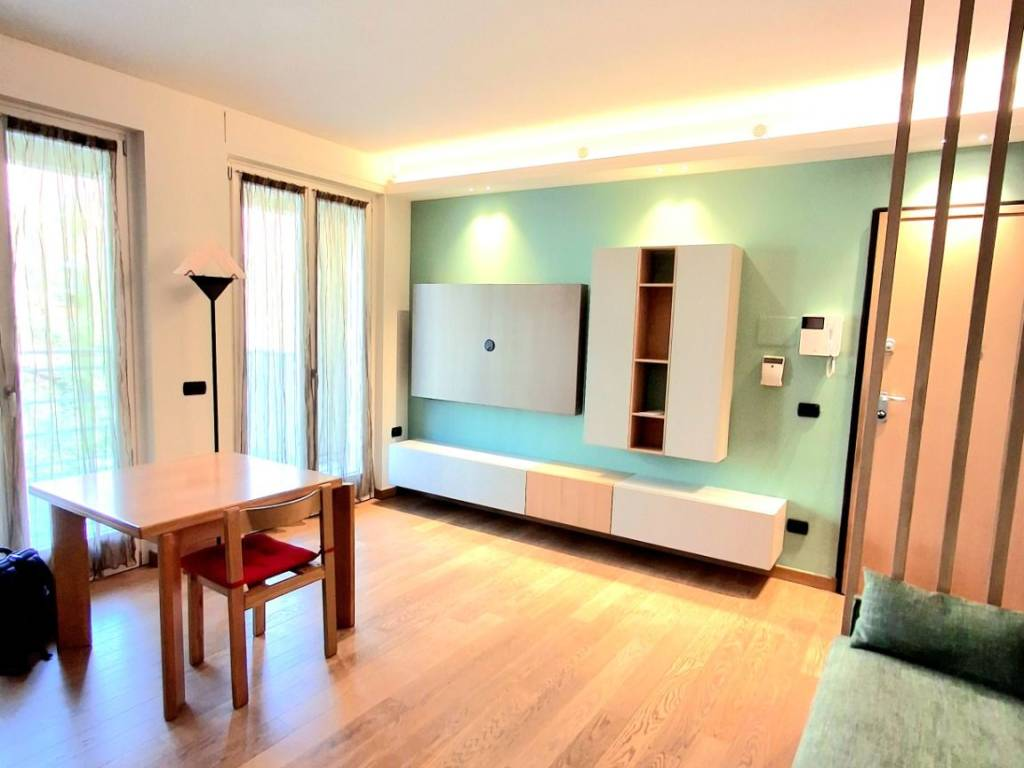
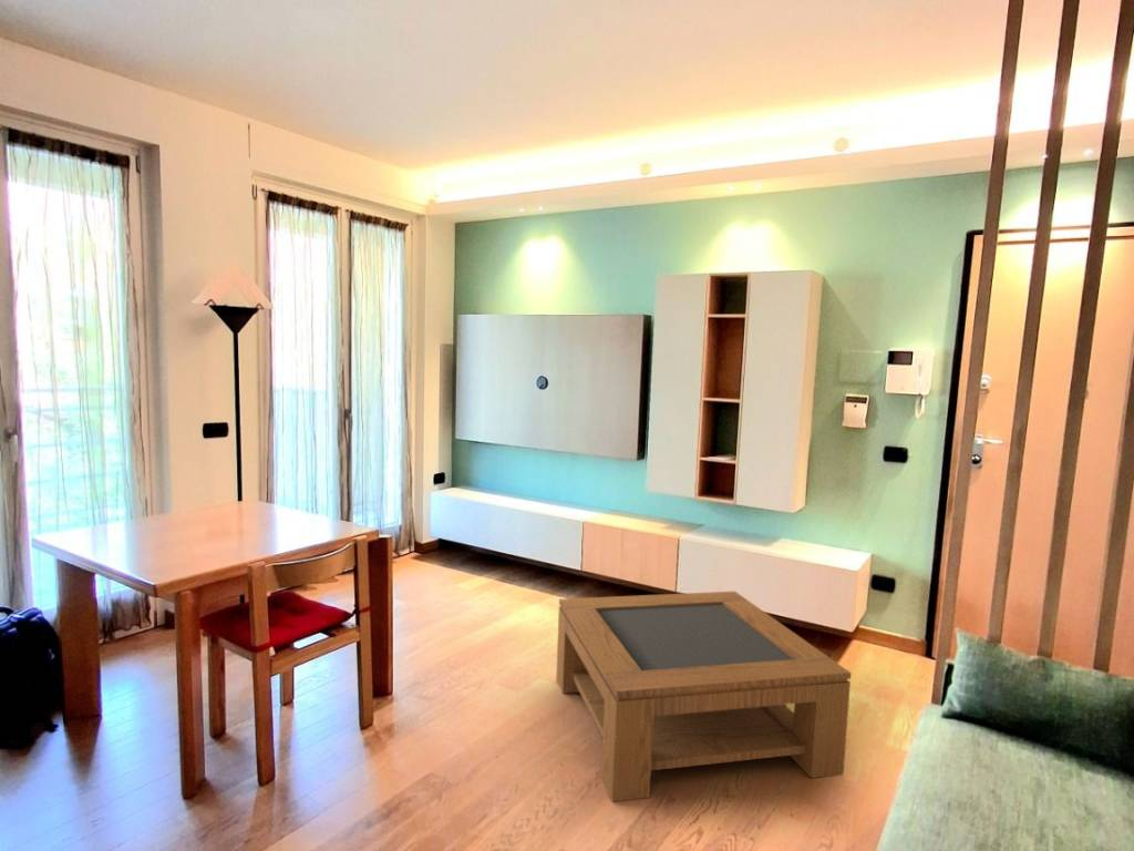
+ coffee table (684, 676)
